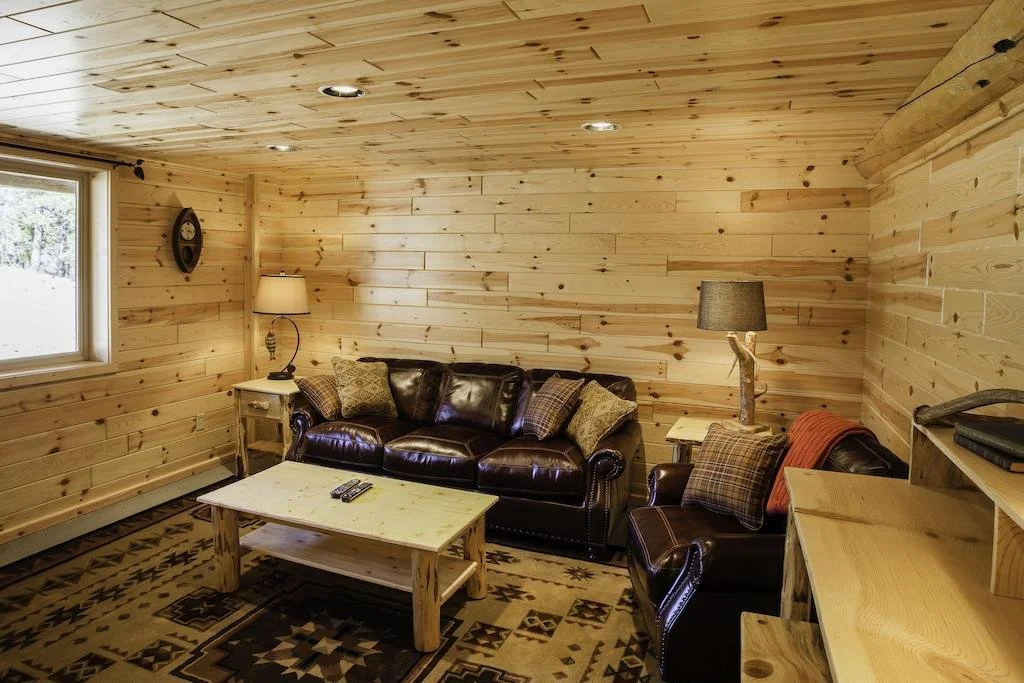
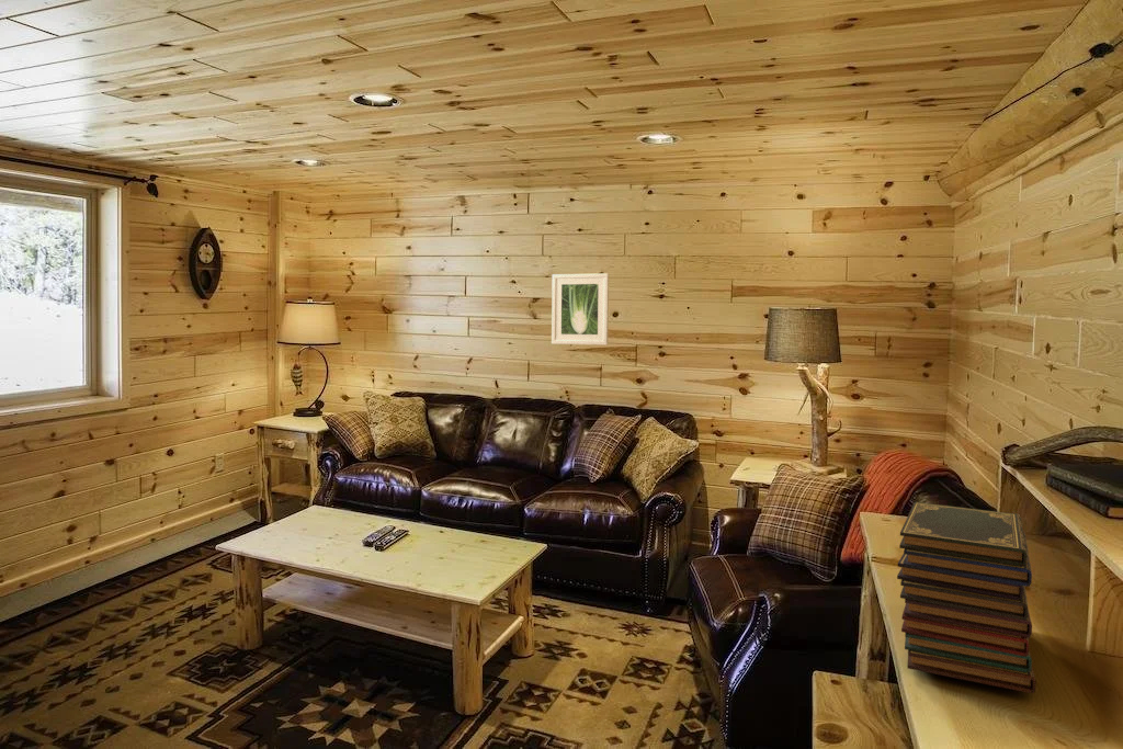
+ book stack (962, 585)
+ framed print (579, 309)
